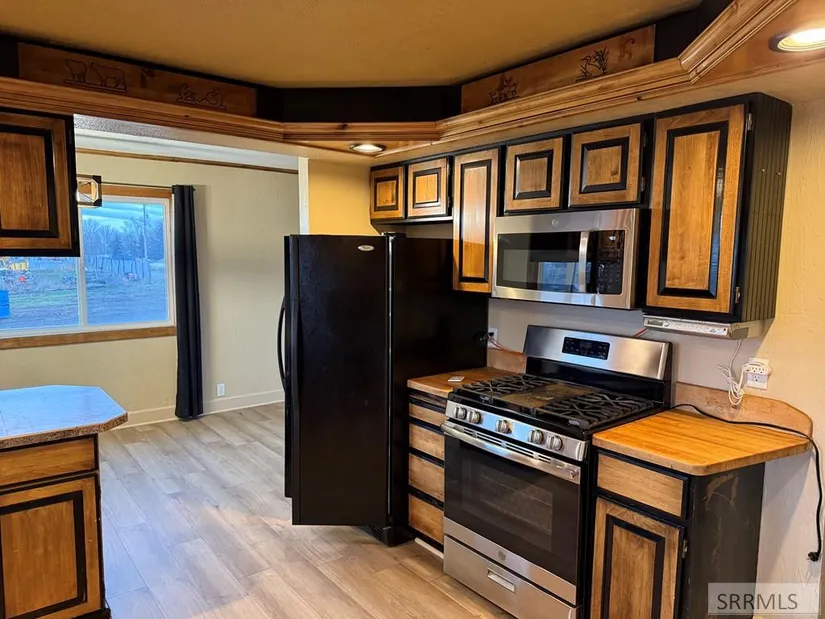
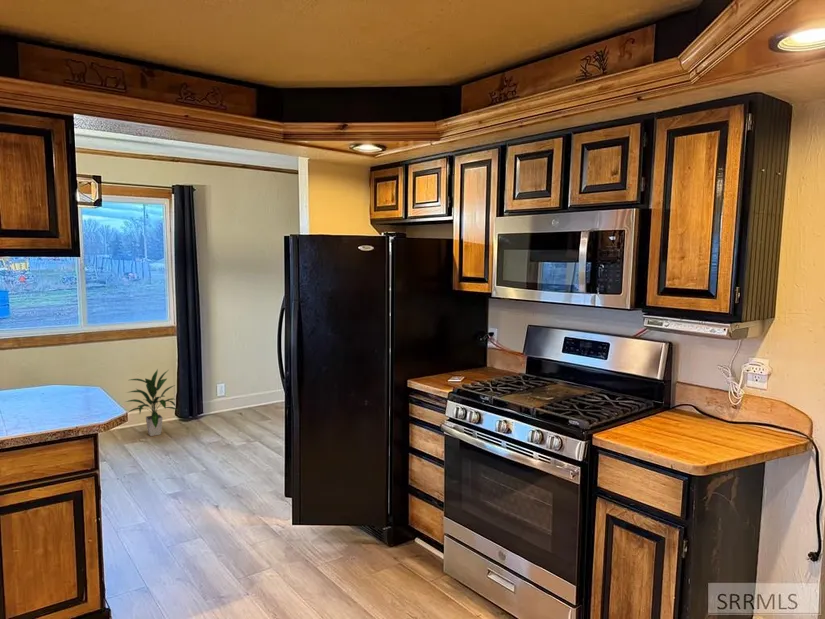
+ indoor plant (152, 402)
